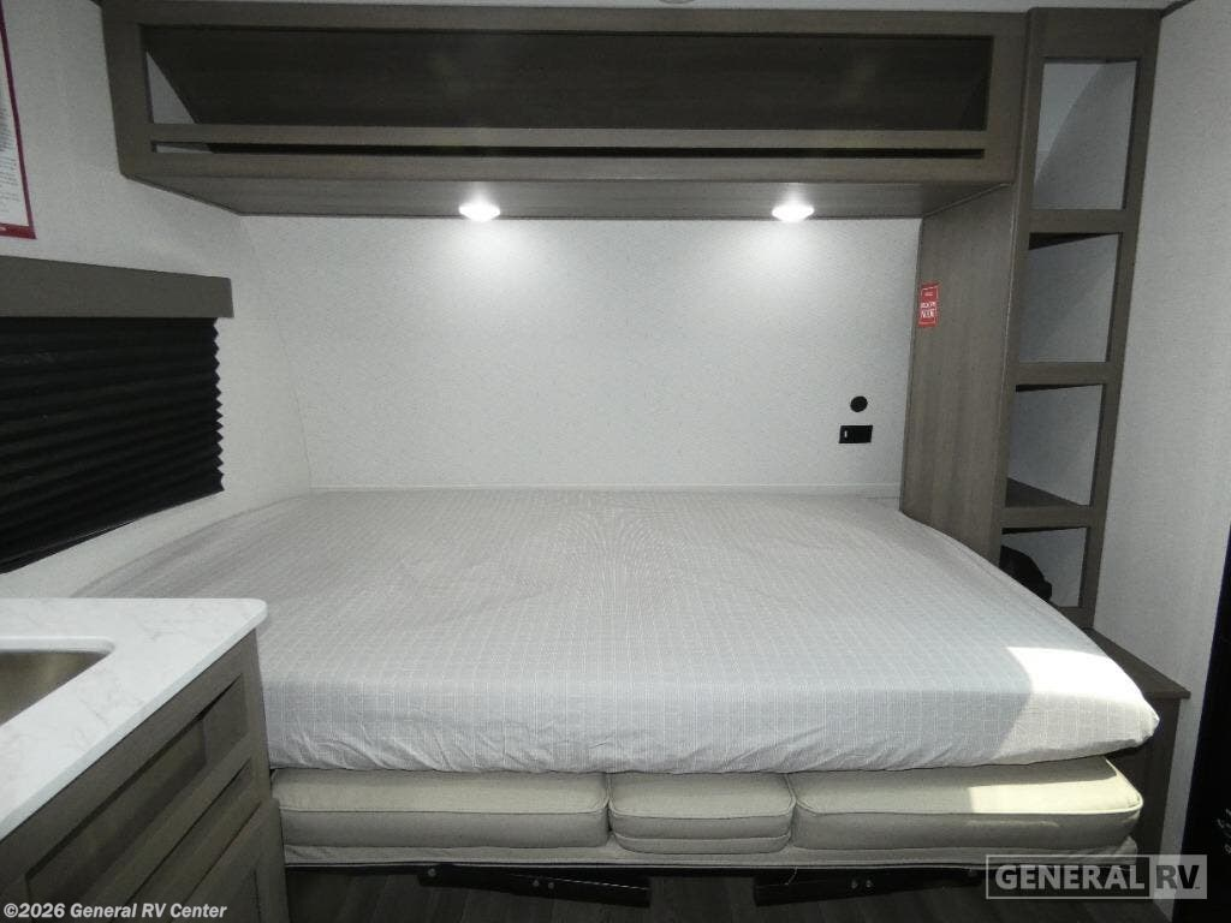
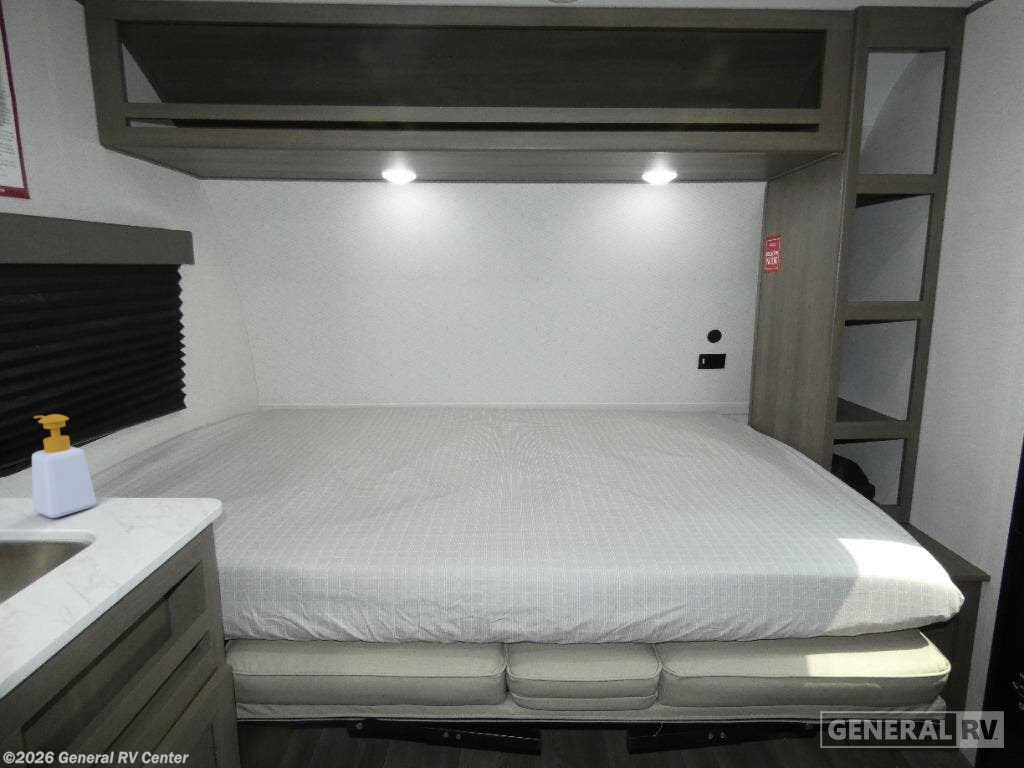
+ soap bottle (54, 461)
